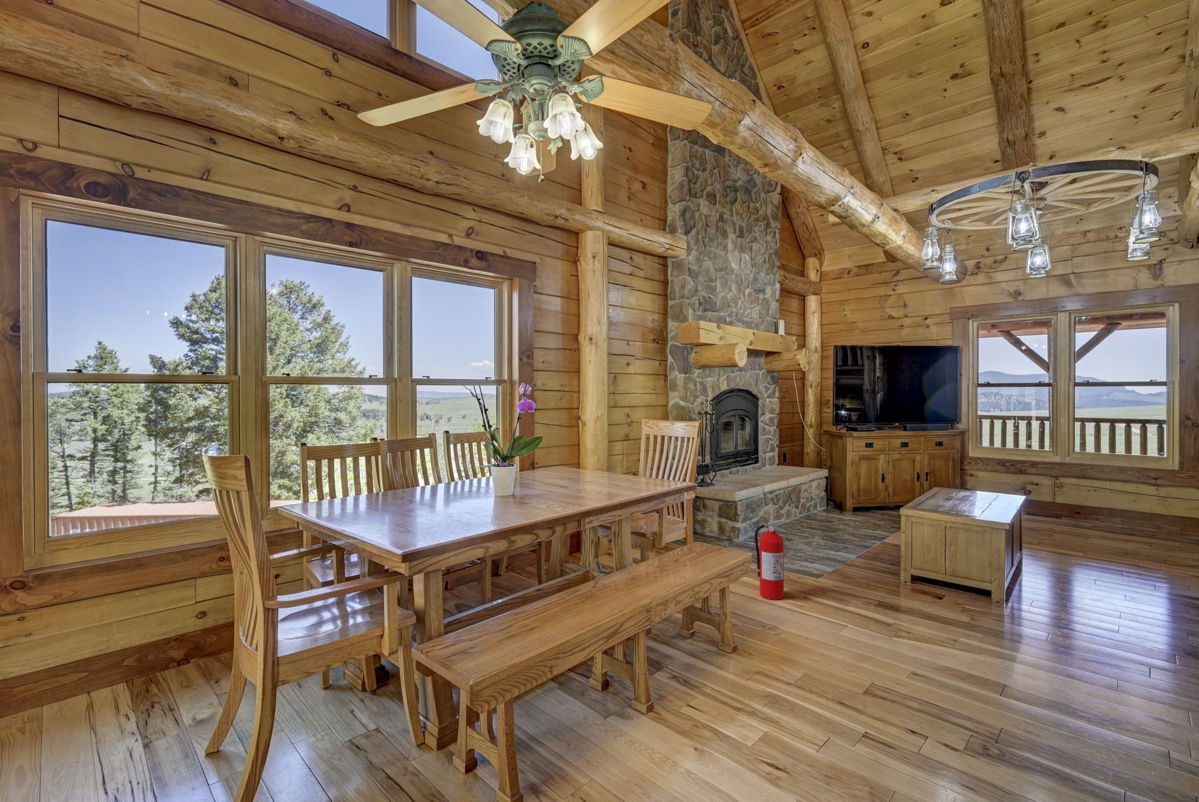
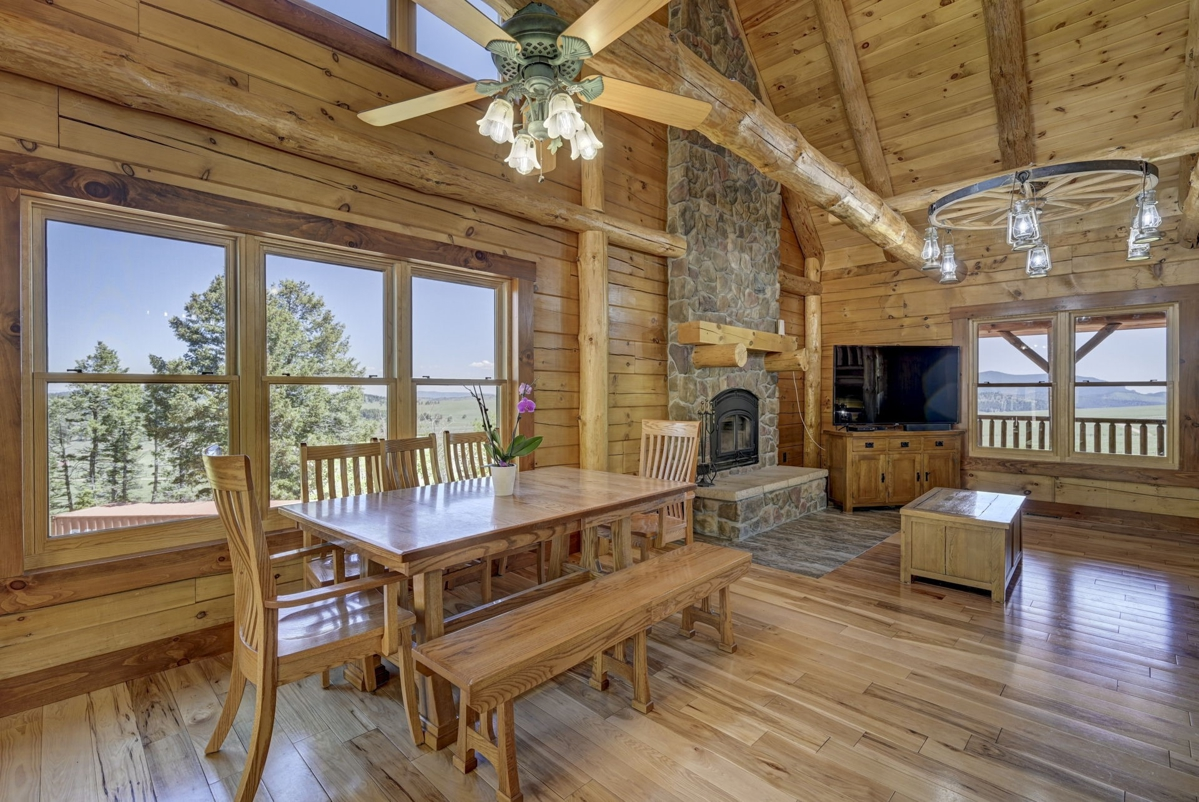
- fire extinguisher (771, 557)
